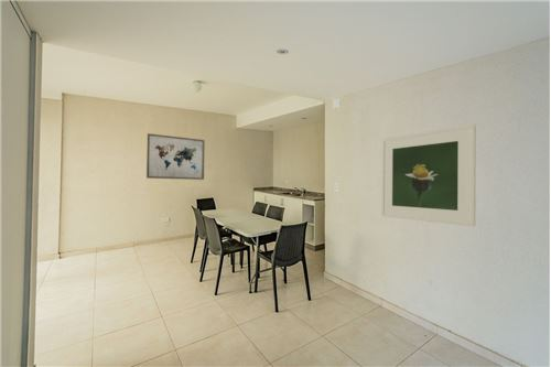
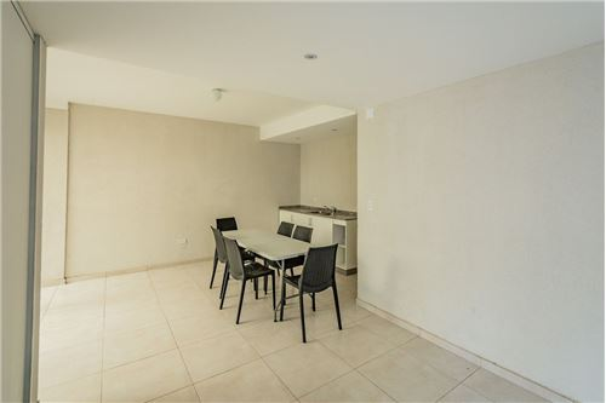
- wall art (176, 158)
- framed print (422, 176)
